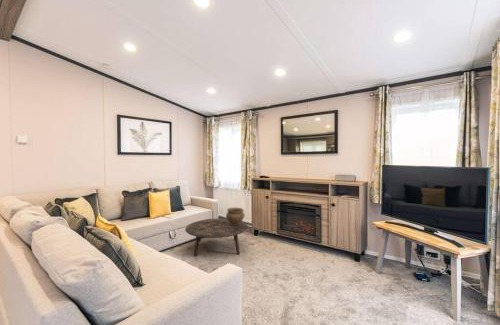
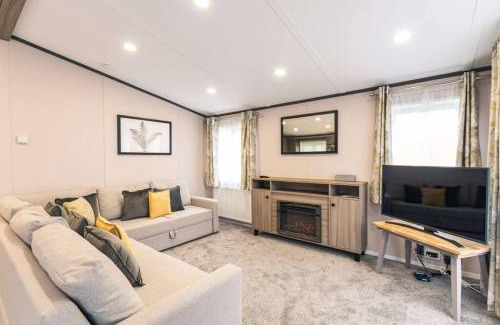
- ceramic pot (235, 216)
- coffee table (217, 236)
